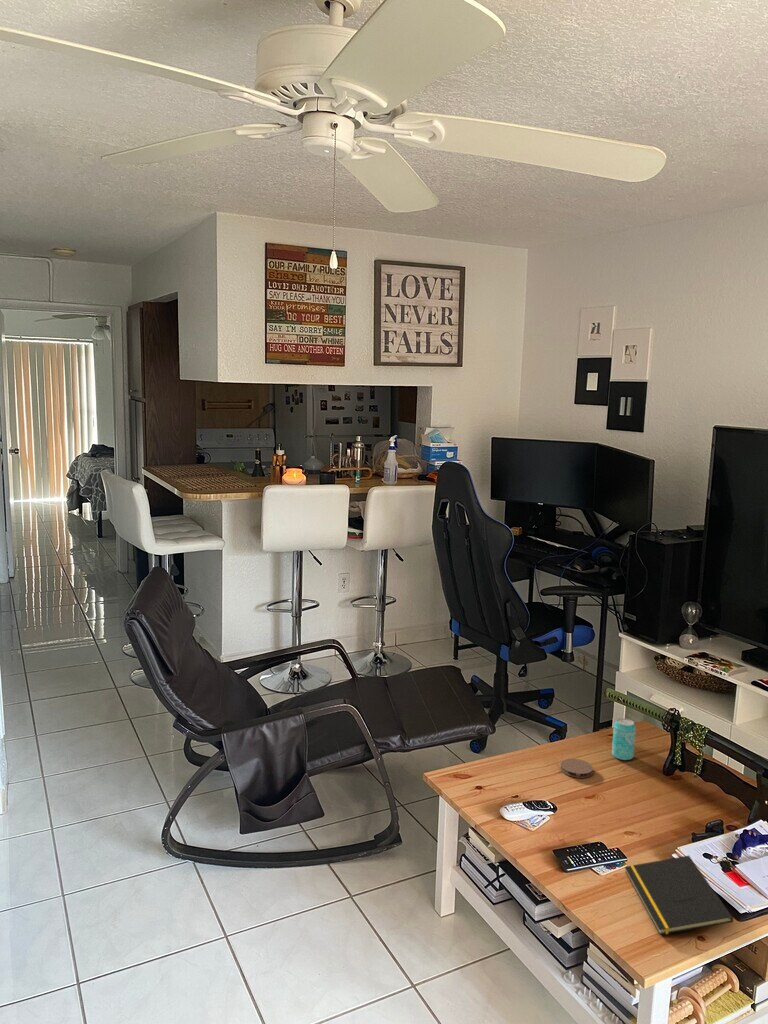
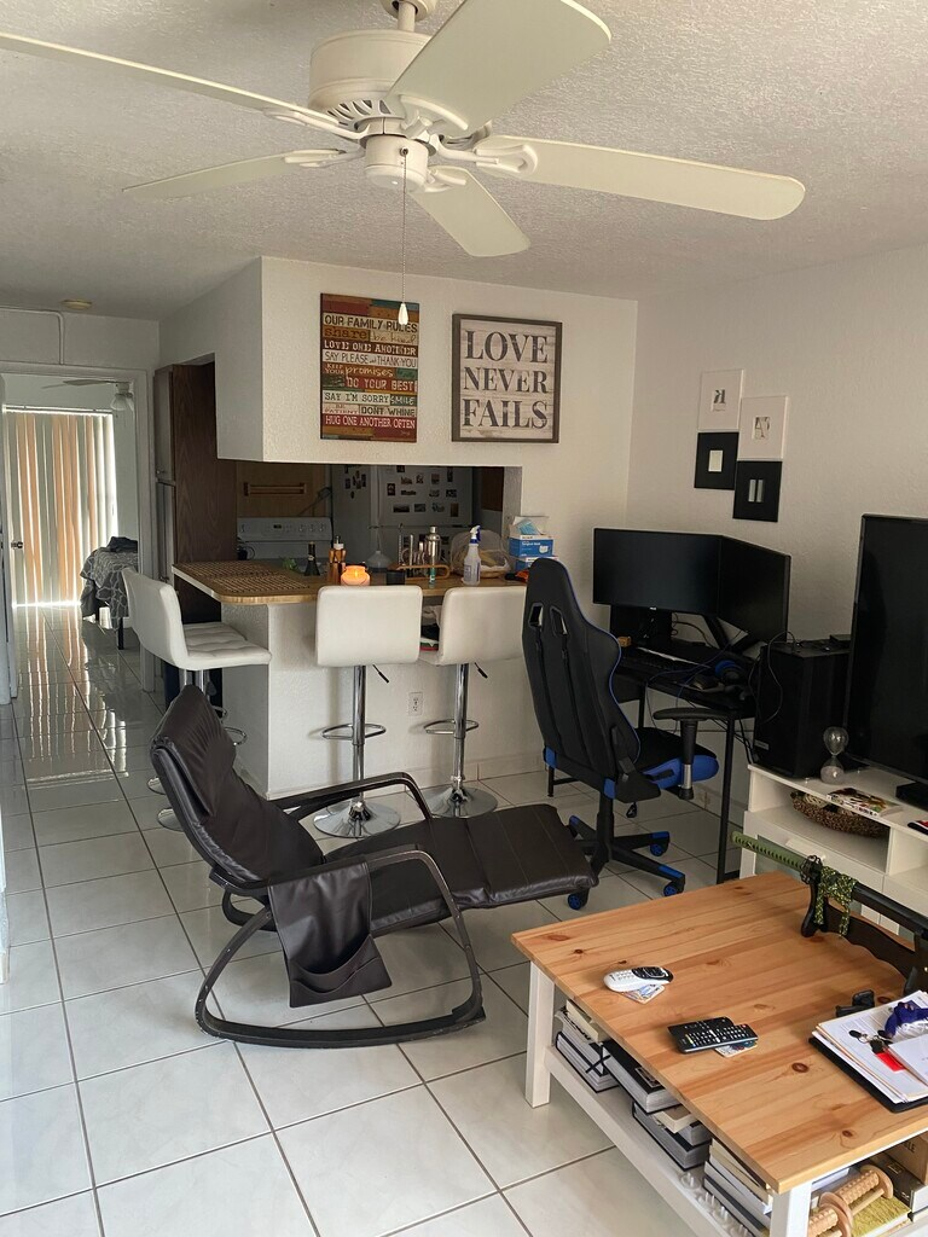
- notepad (675, 892)
- coaster (576, 768)
- beverage can (623, 739)
